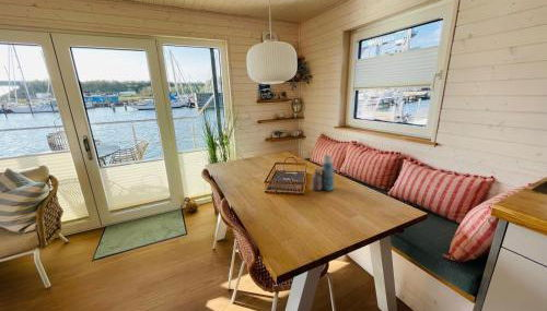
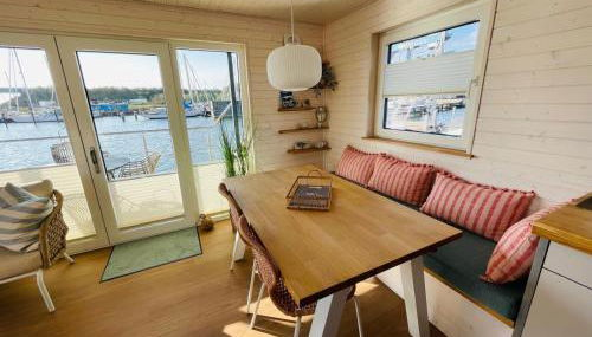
- bottle (323, 171)
